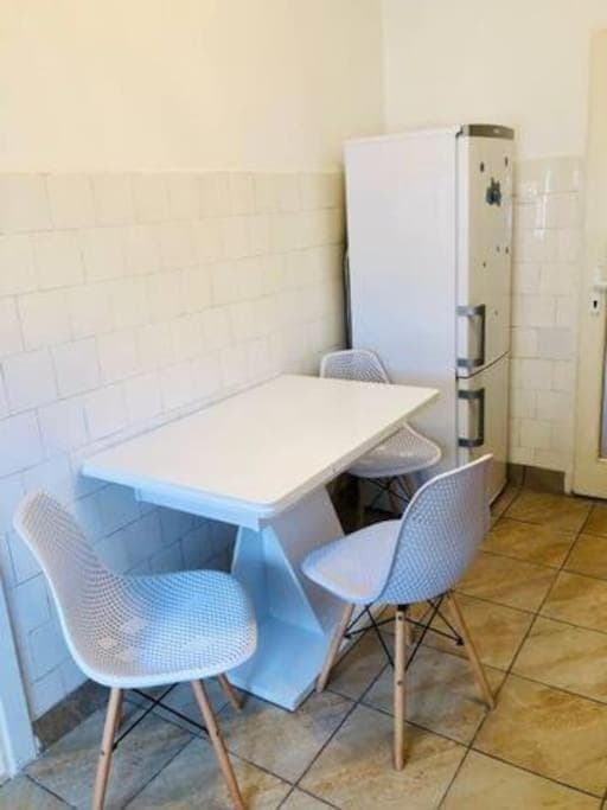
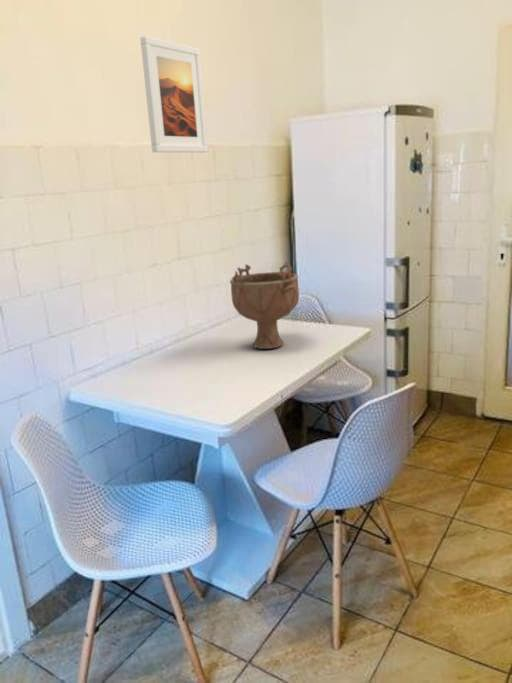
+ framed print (176, 98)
+ decorative bowl (266, 306)
